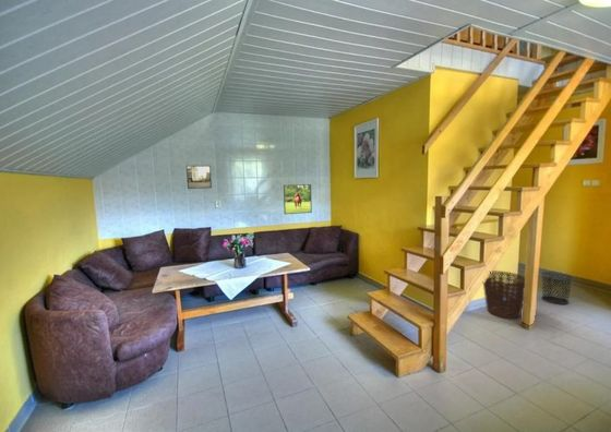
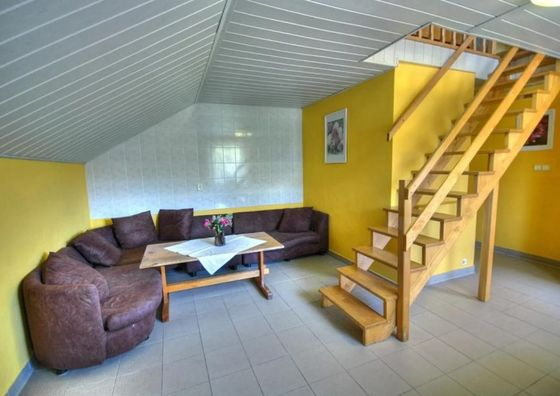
- basket (503, 295)
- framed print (298, 199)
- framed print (199, 177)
- waste bin (555, 287)
